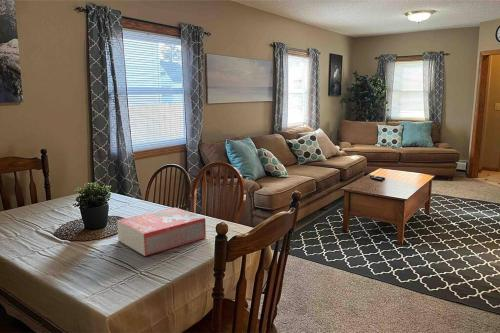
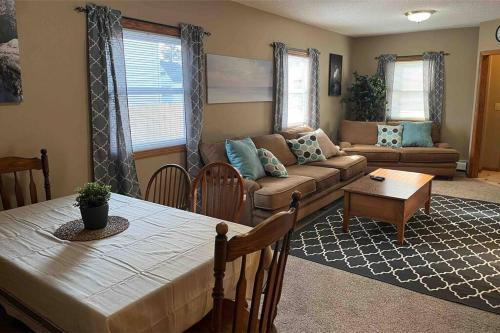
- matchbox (162, 229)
